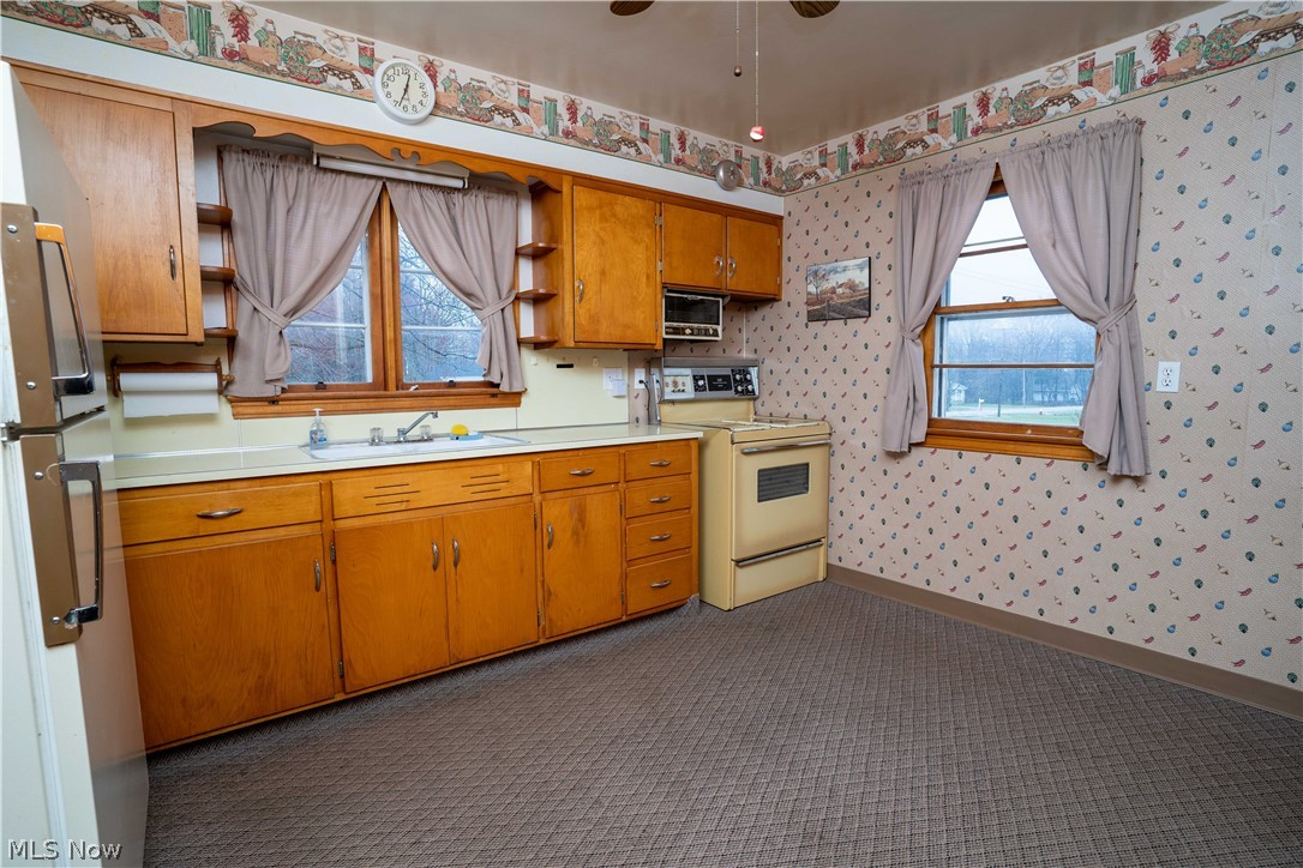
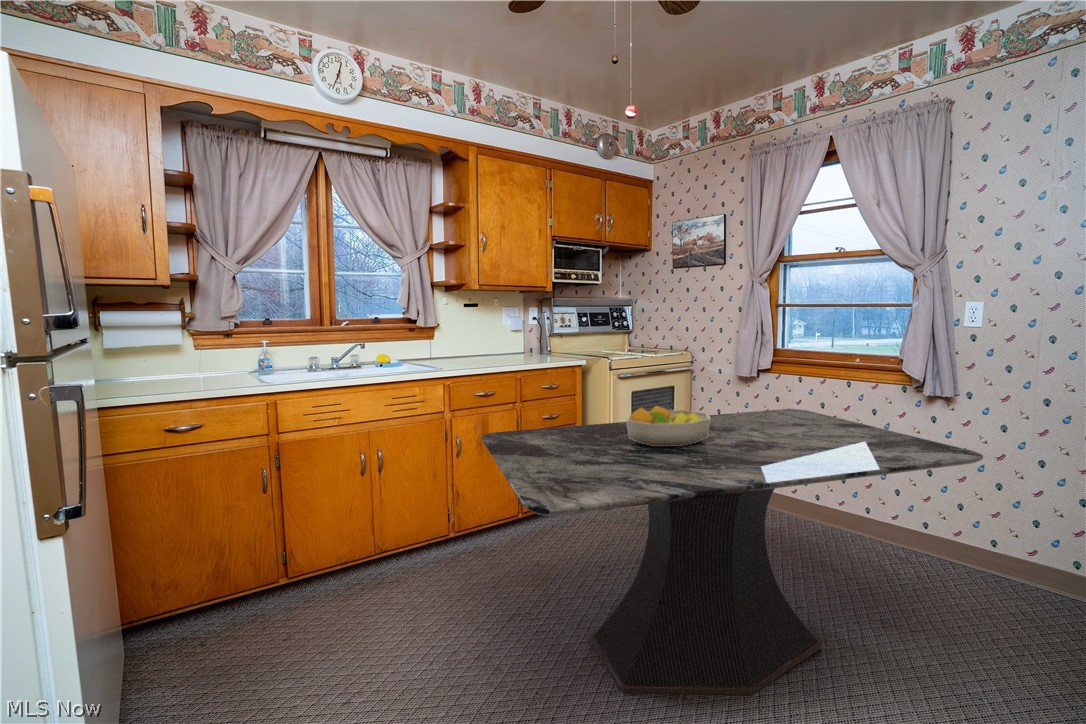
+ fruit bowl (668, 422)
+ dining table (705, 545)
